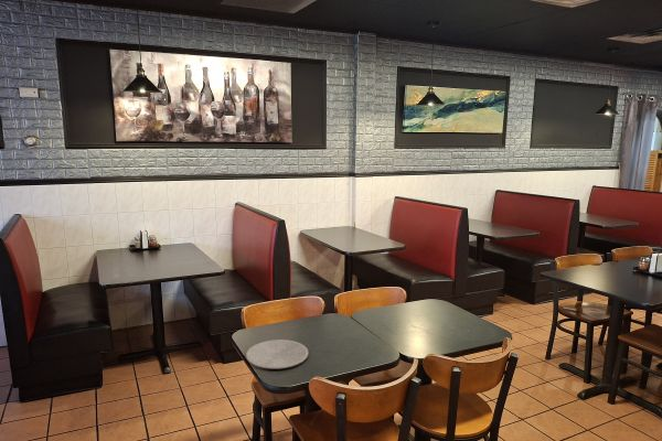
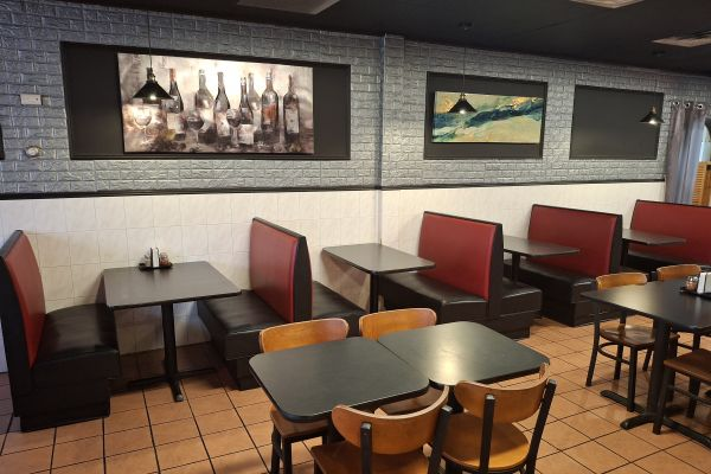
- plate (277, 354)
